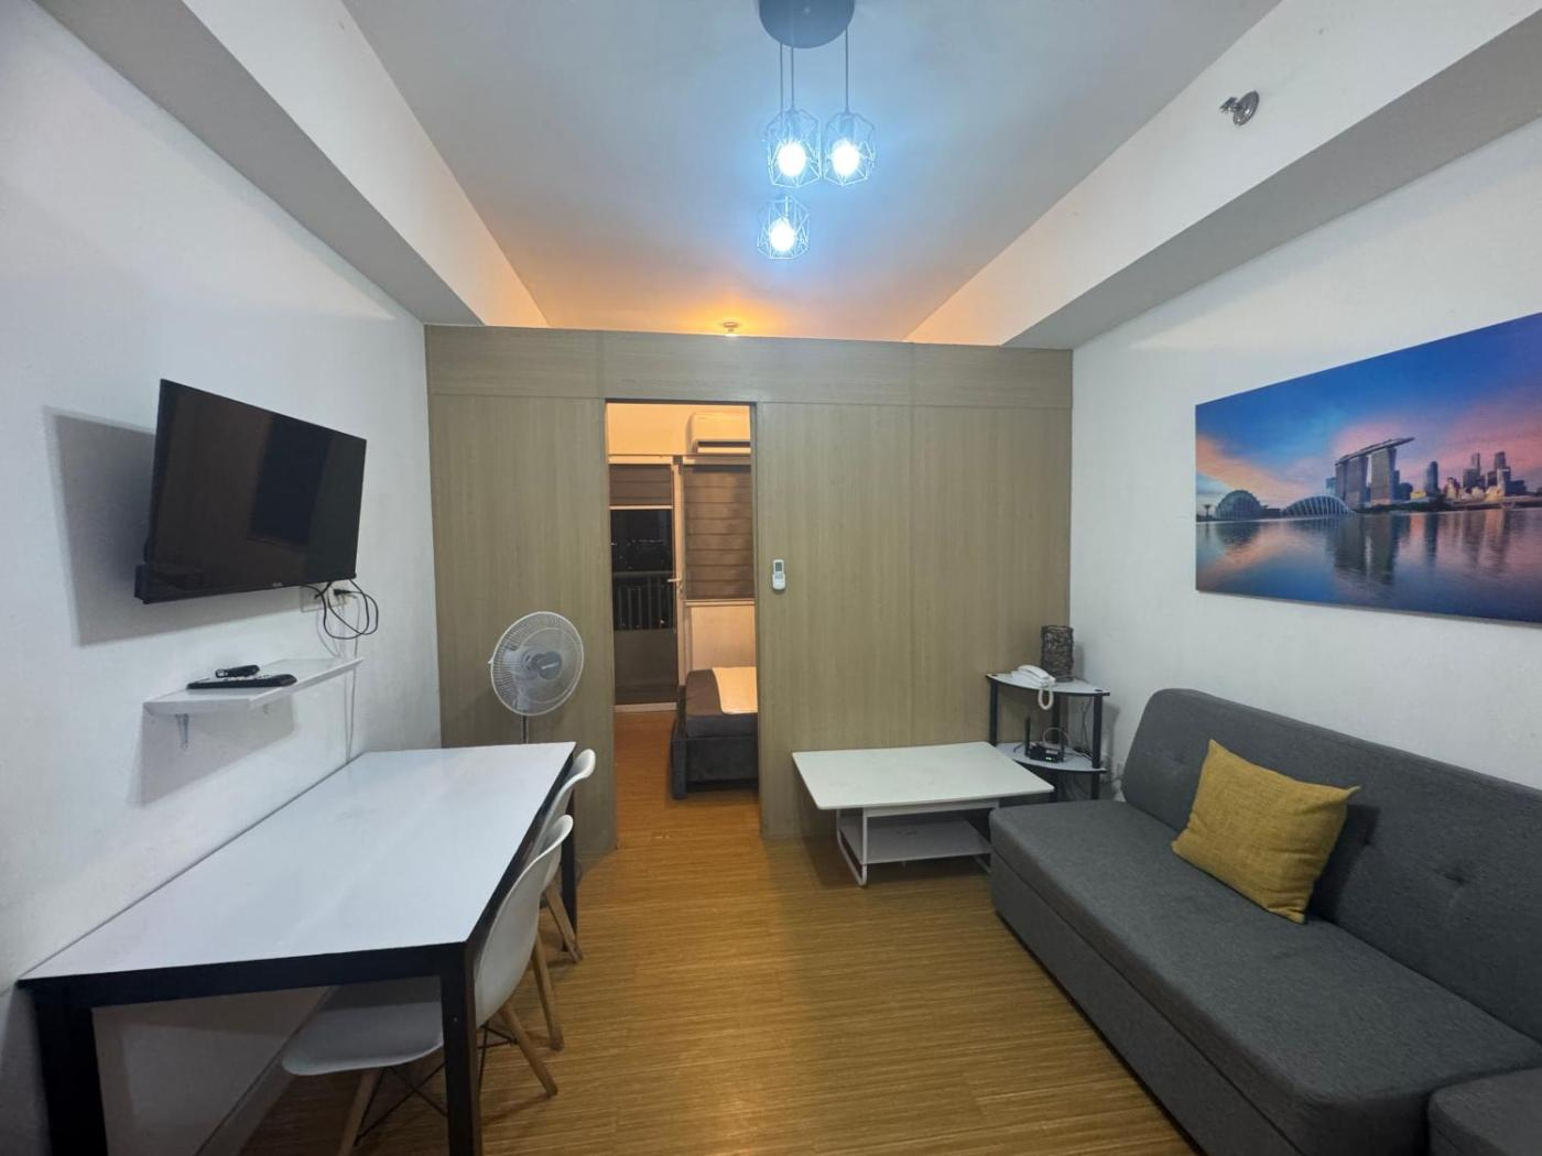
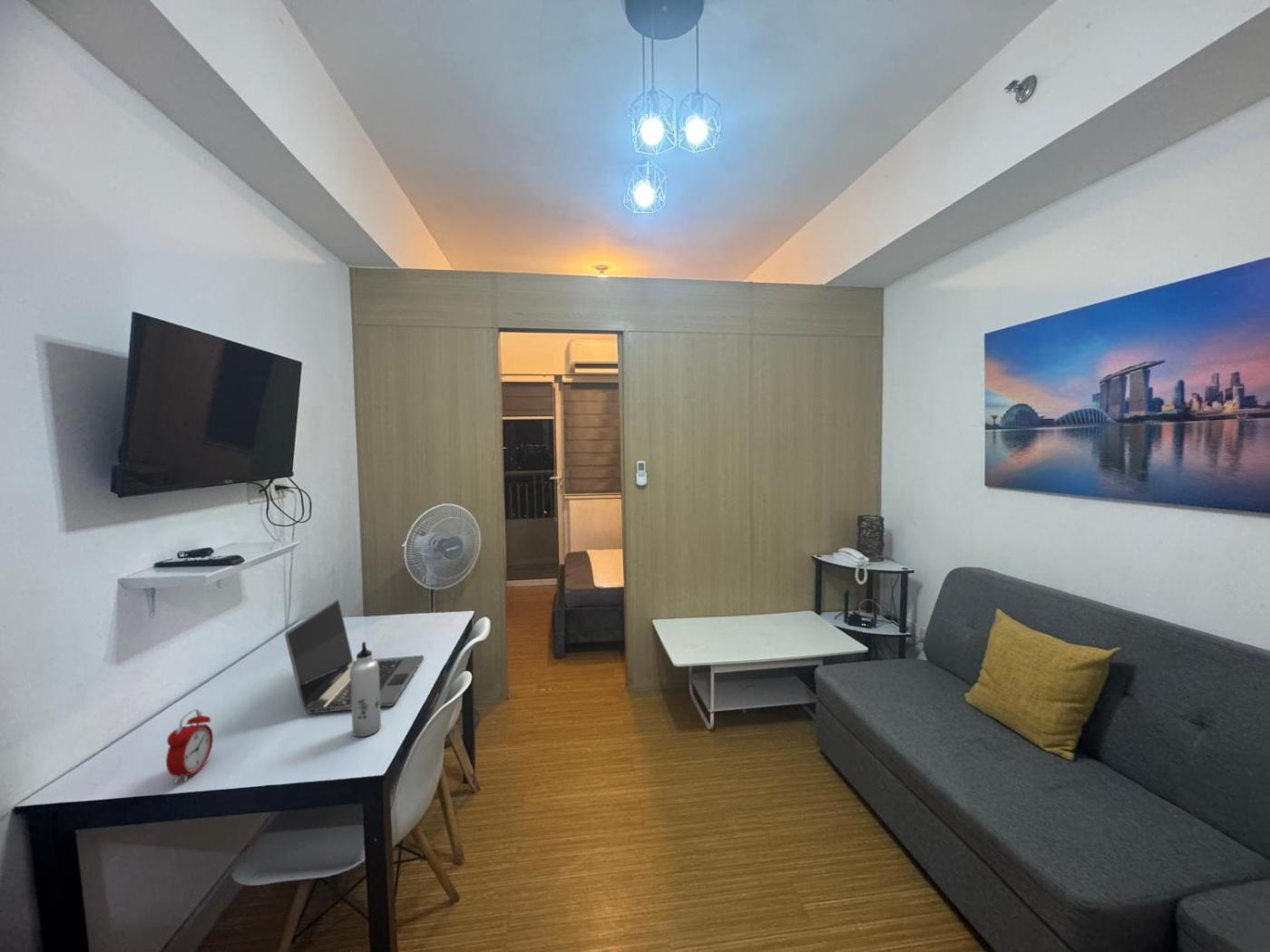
+ laptop (350, 649)
+ alarm clock (190, 742)
+ water bottle (365, 686)
